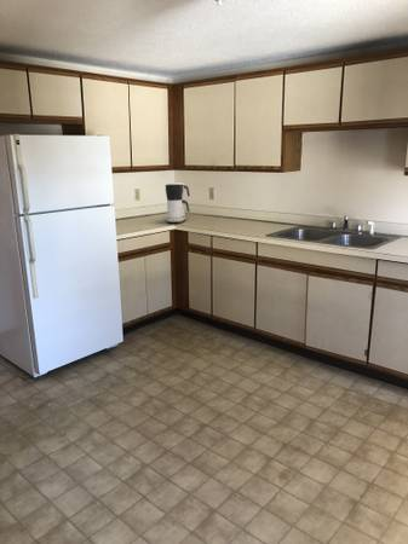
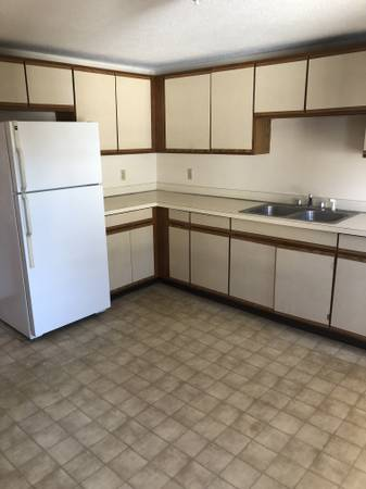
- coffee maker (178, 202)
